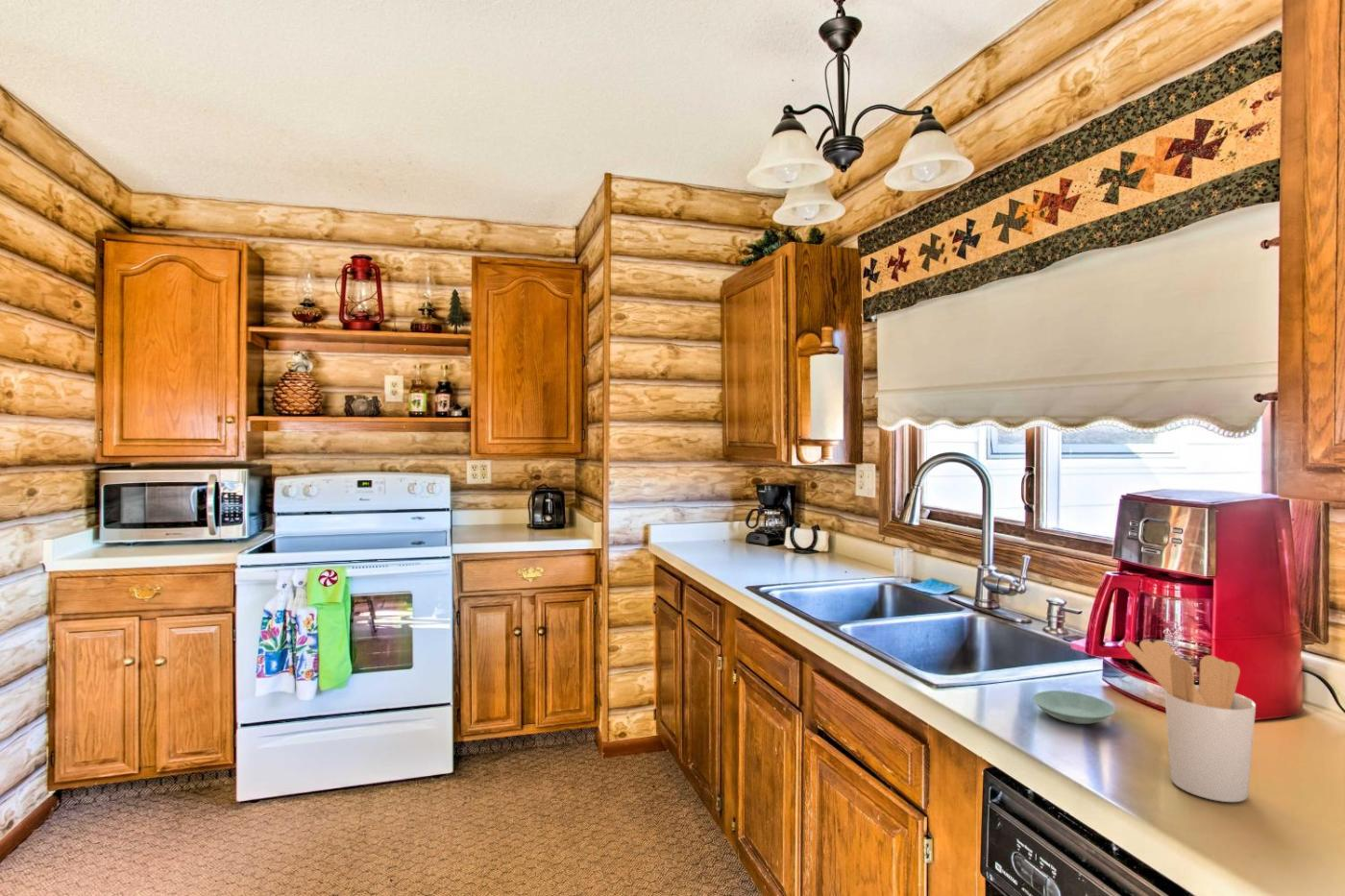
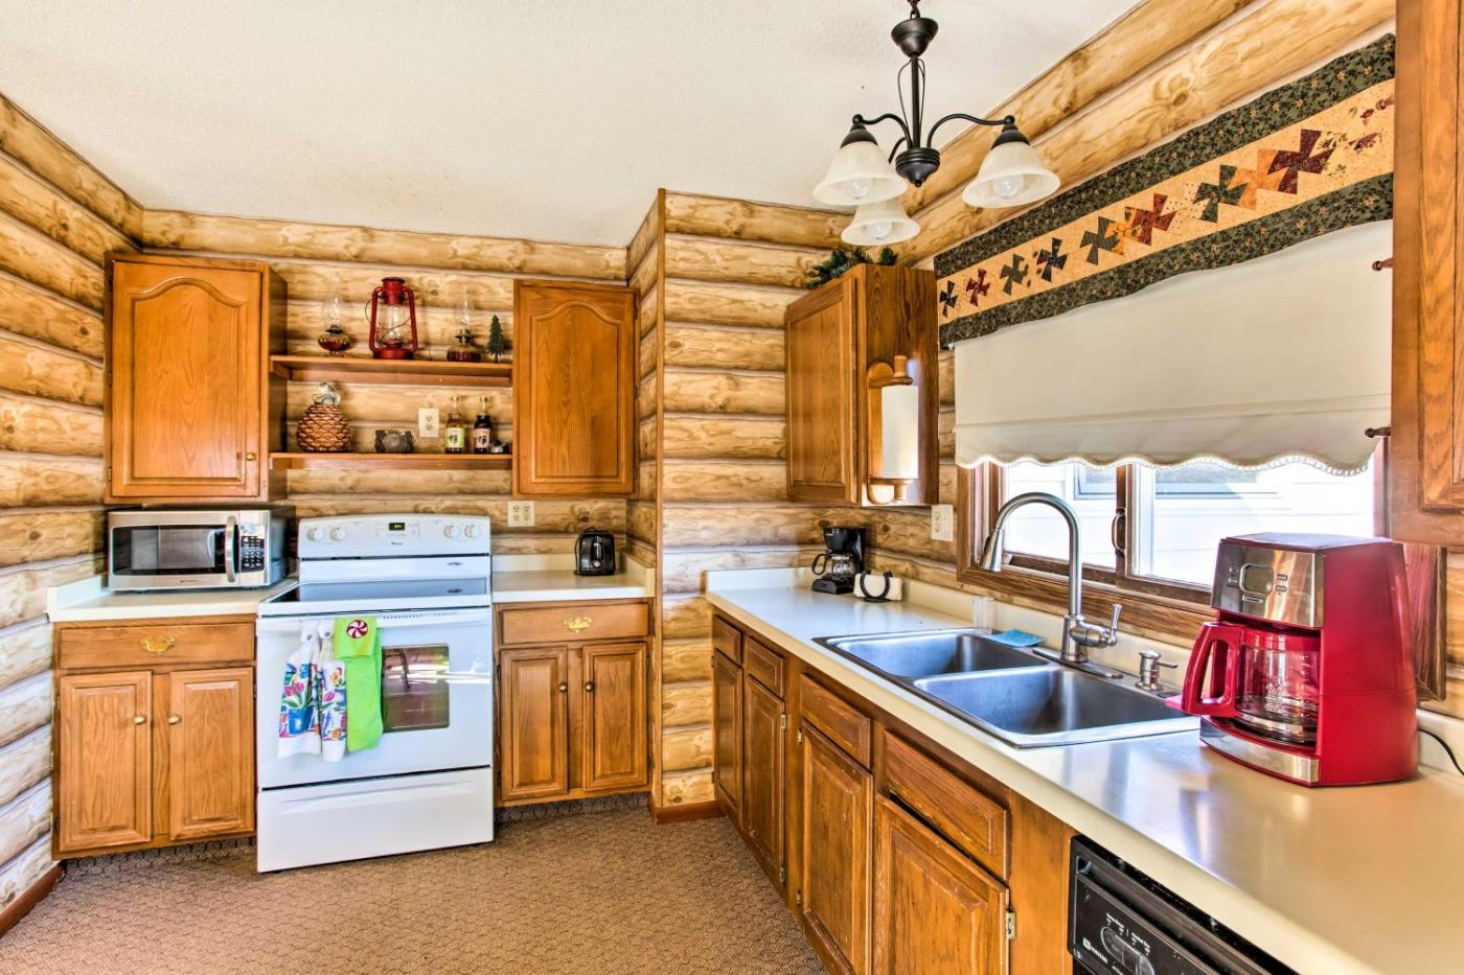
- saucer (1072, 709)
- utensil holder (1187, 713)
